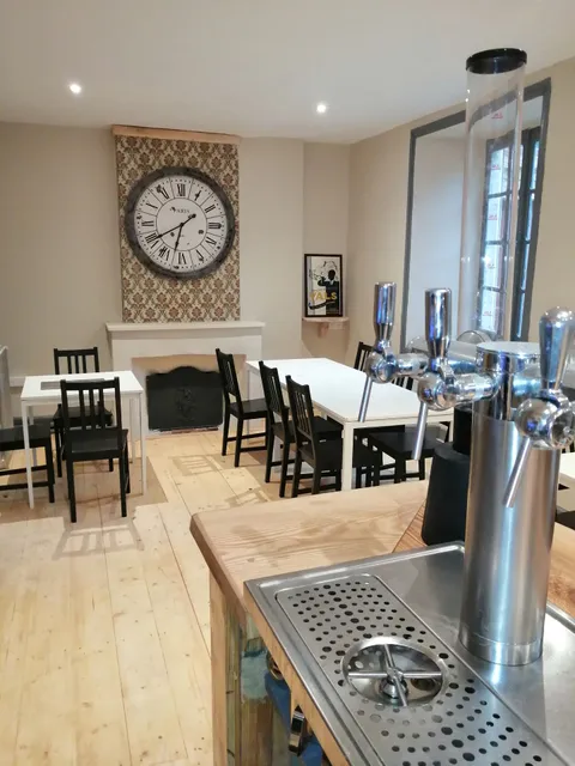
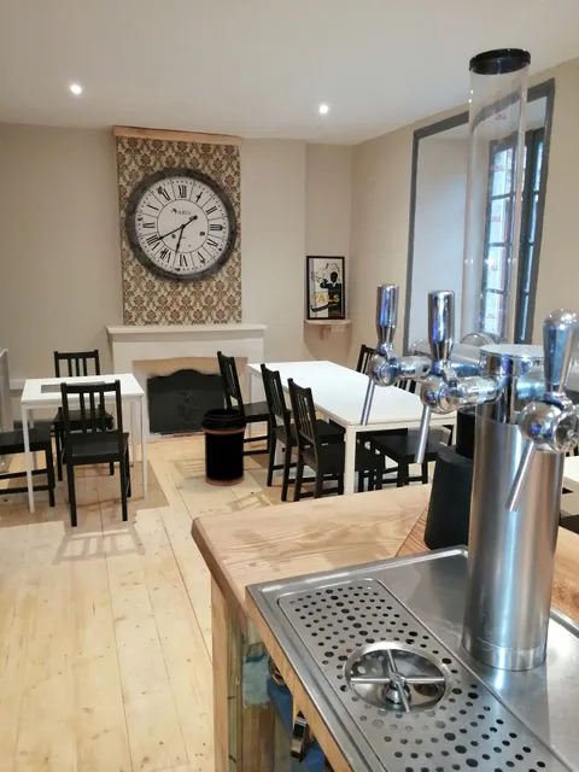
+ trash can (224, 445)
